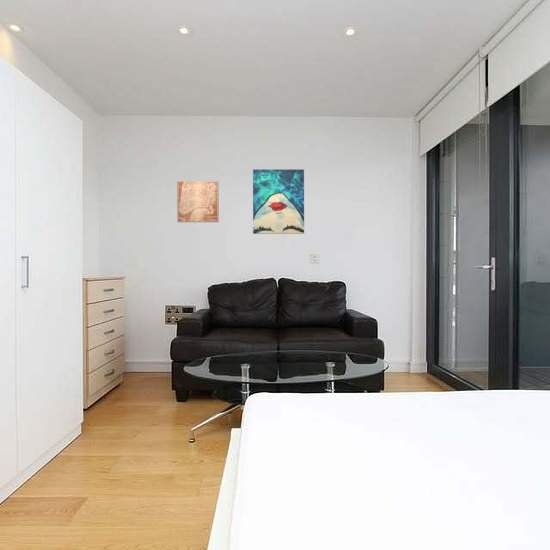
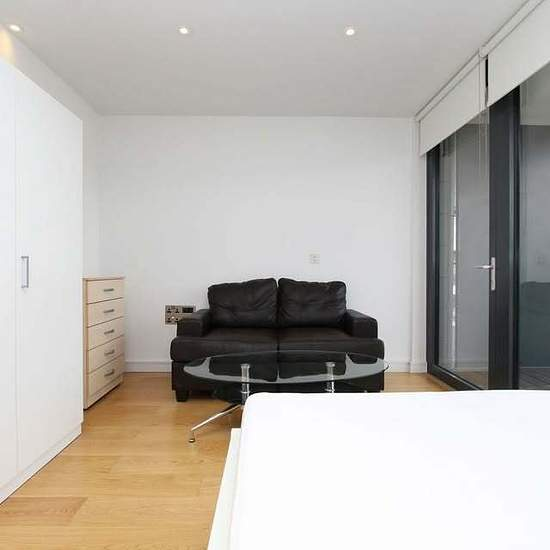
- wall art (278, 201)
- wall art (198, 201)
